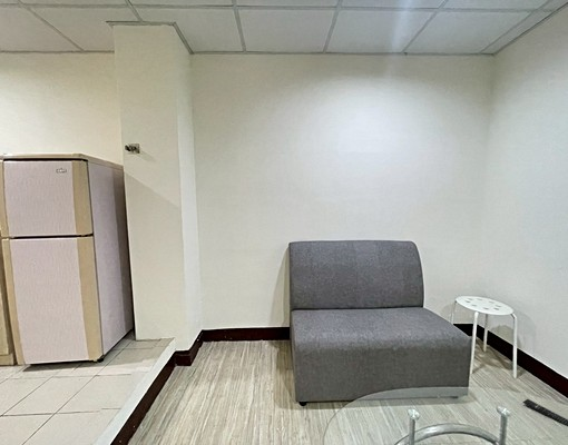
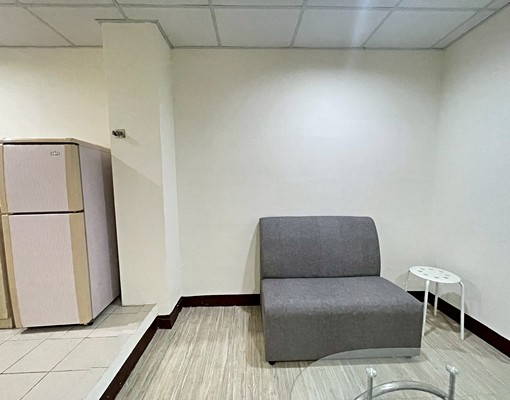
- remote control (549, 414)
